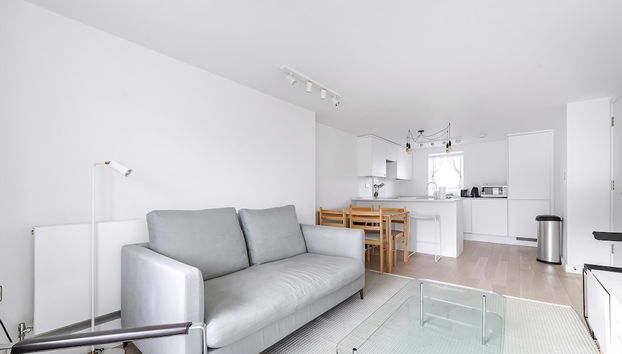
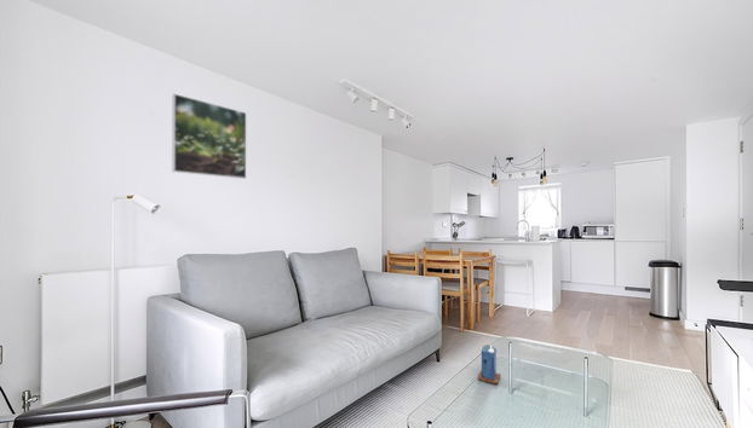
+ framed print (212, 139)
+ candle (489, 360)
